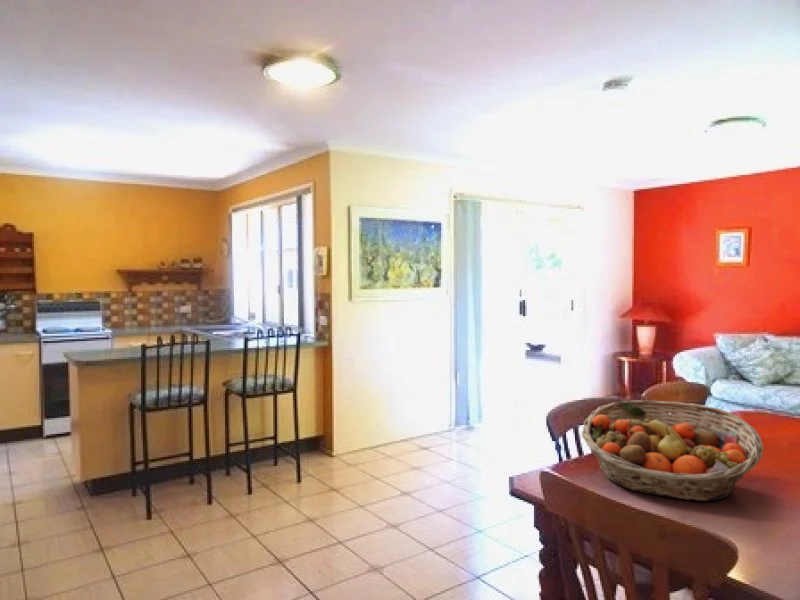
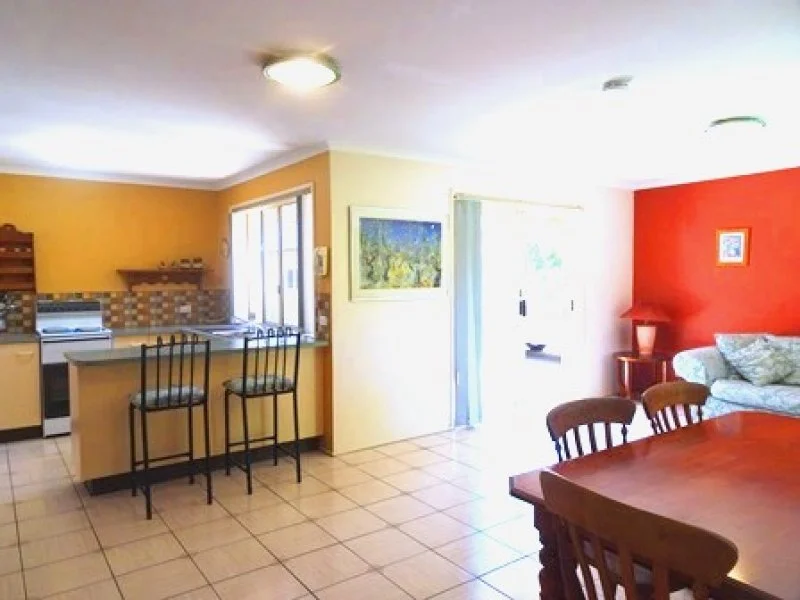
- fruit basket (666, 446)
